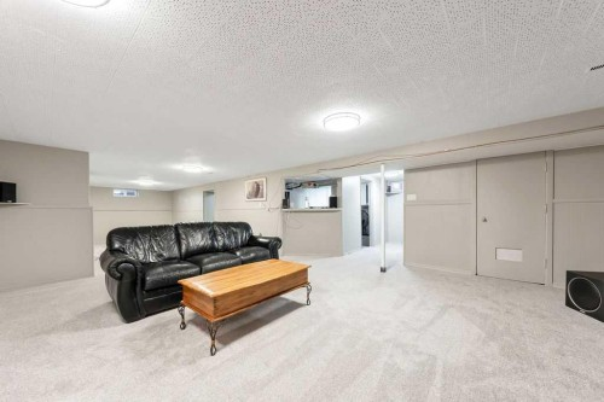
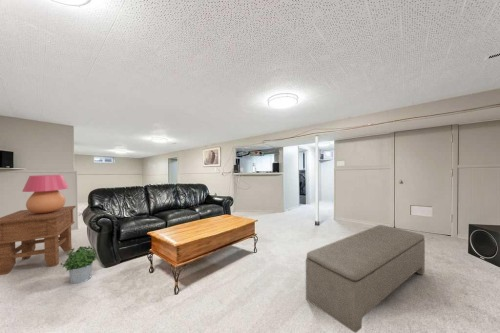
+ table lamp (47, 193)
+ bench (371, 263)
+ potted plant (79, 263)
+ side table (38, 237)
